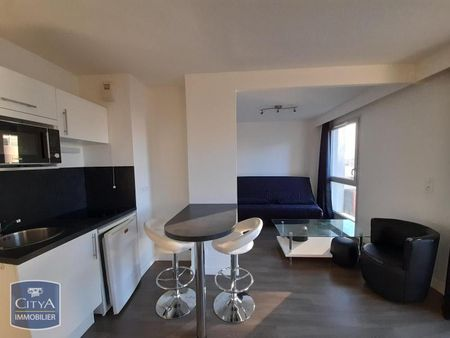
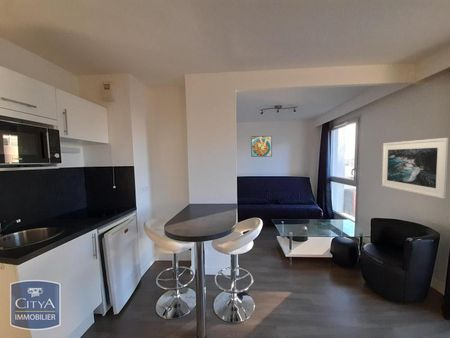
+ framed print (409, 166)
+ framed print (261, 146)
